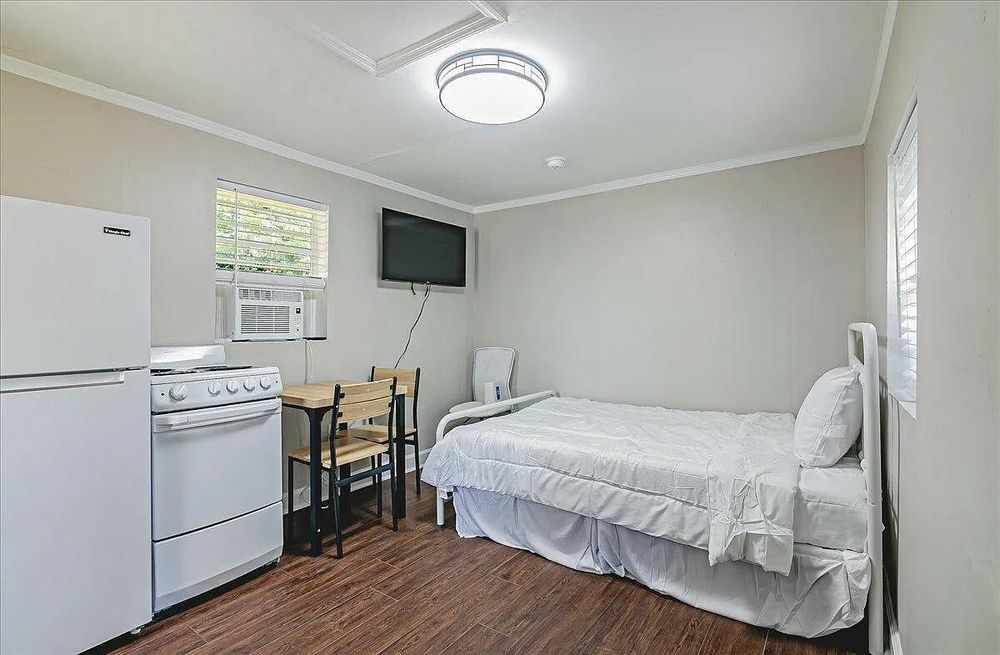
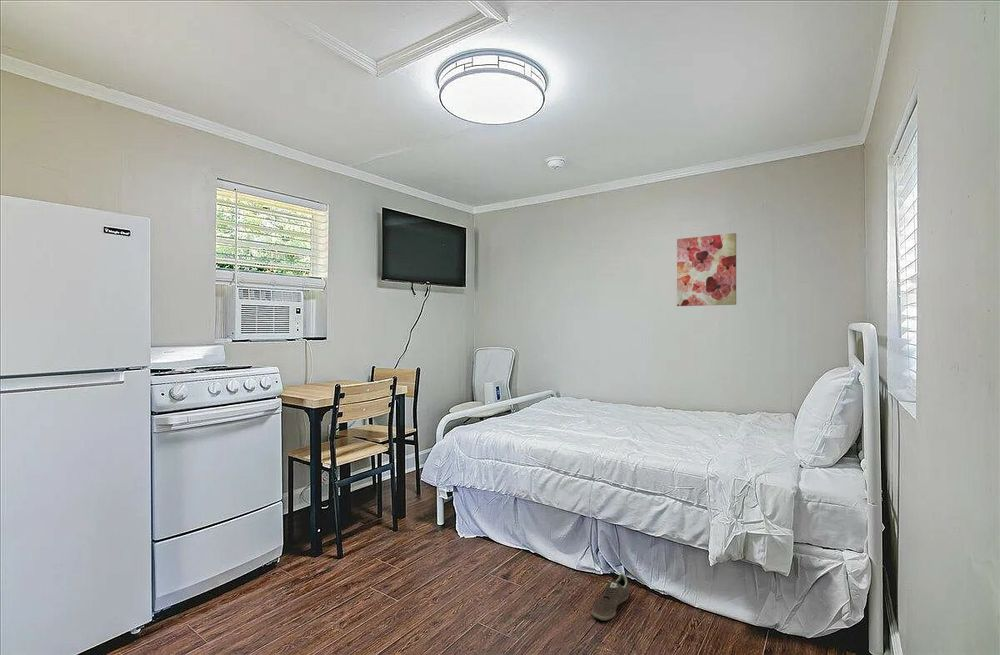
+ sneaker (609, 594)
+ wall art (705, 270)
